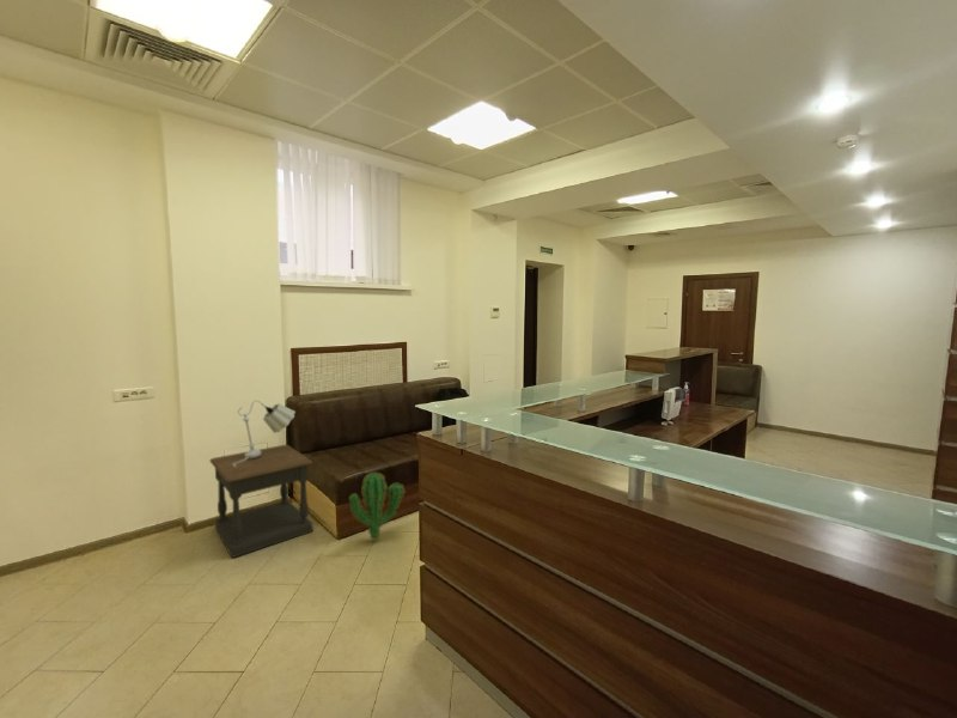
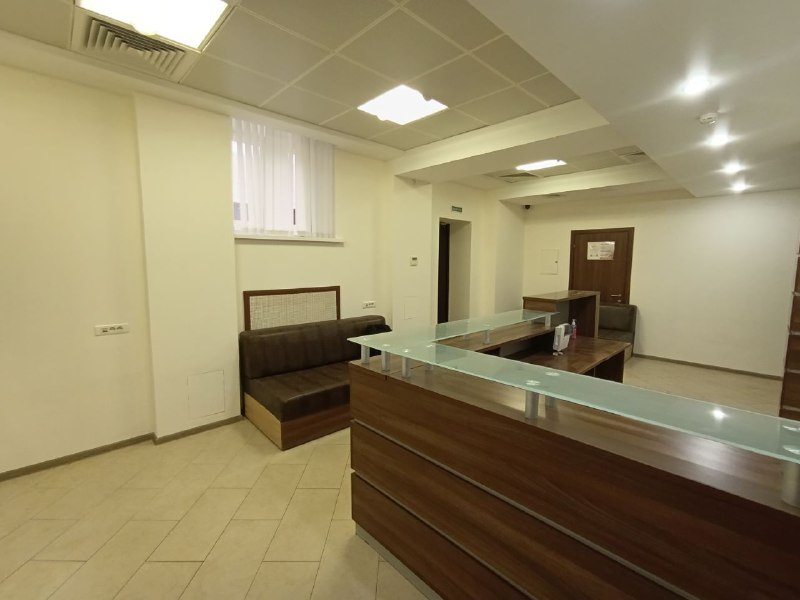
- table lamp (270, 428)
- cactus (377, 505)
- side table (260, 489)
